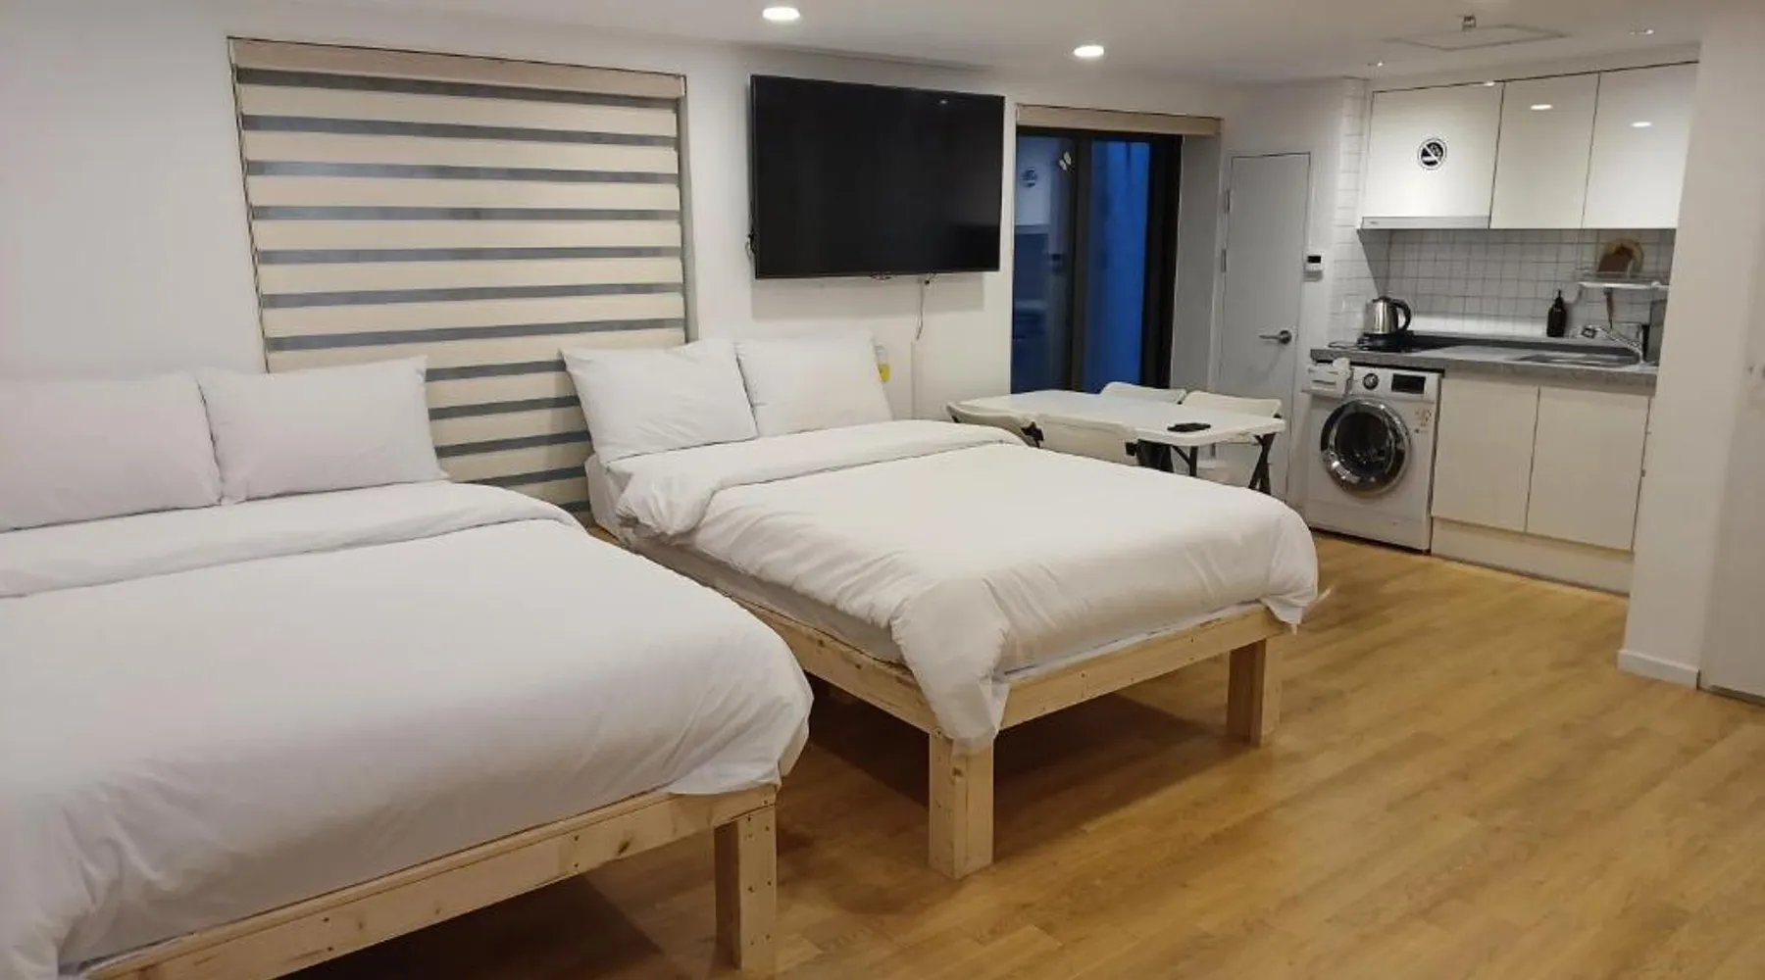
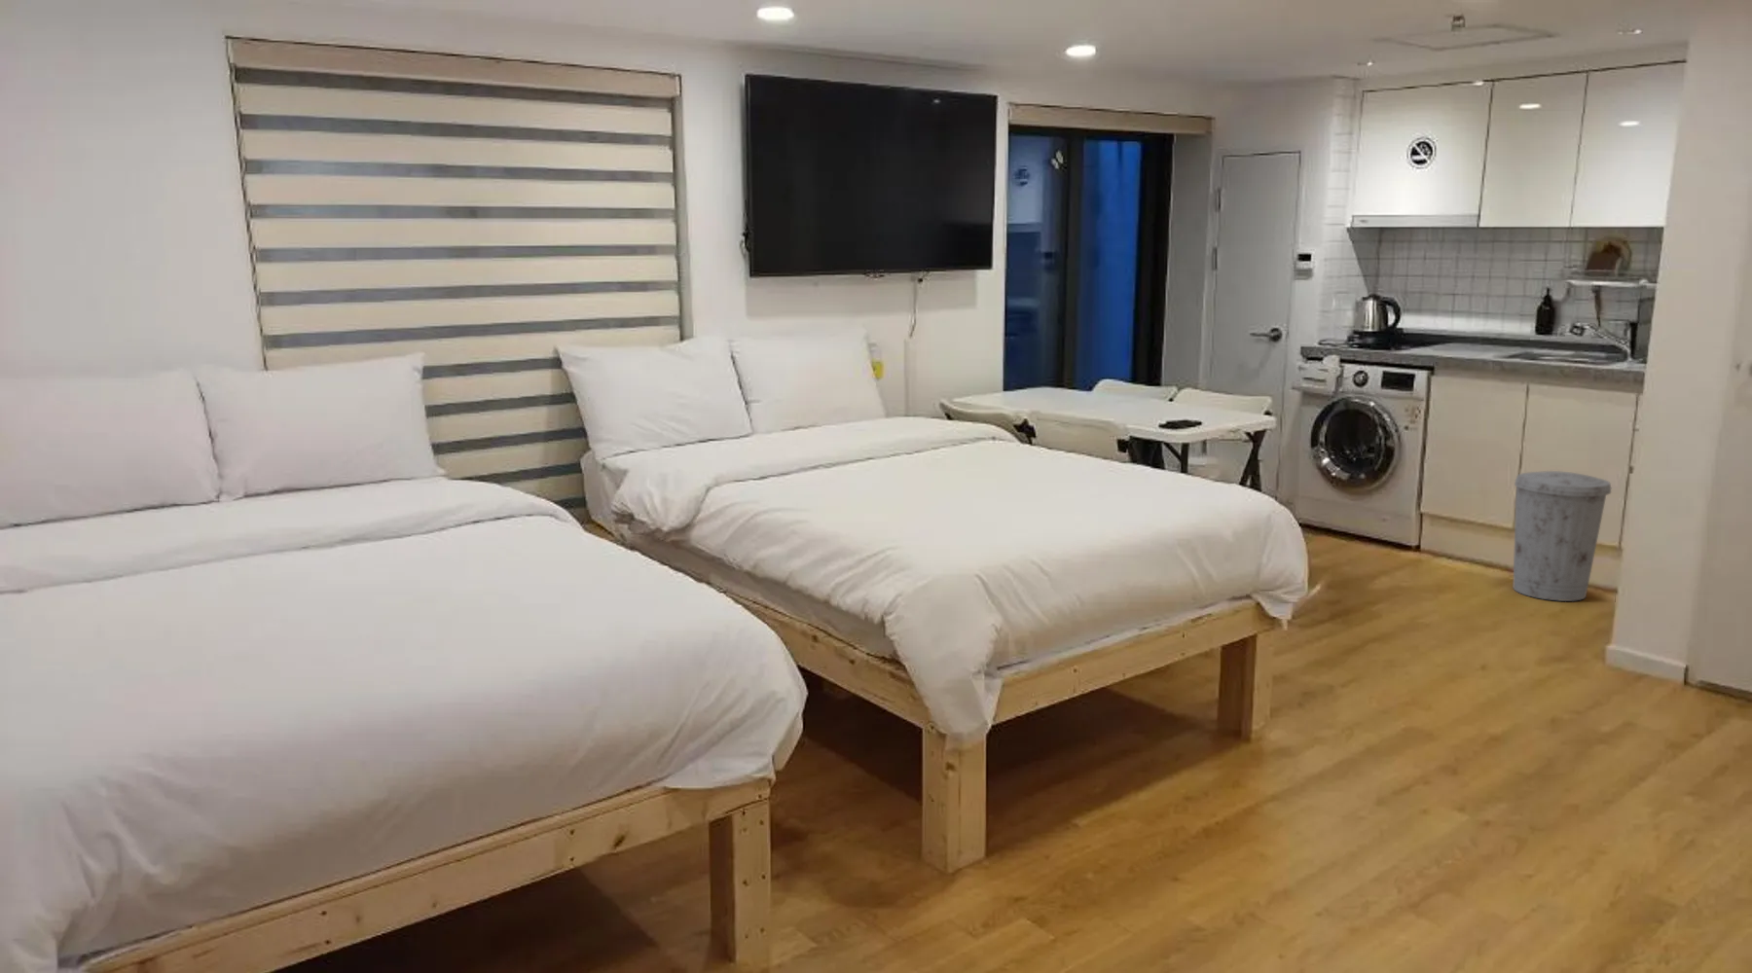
+ trash can (1557, 533)
